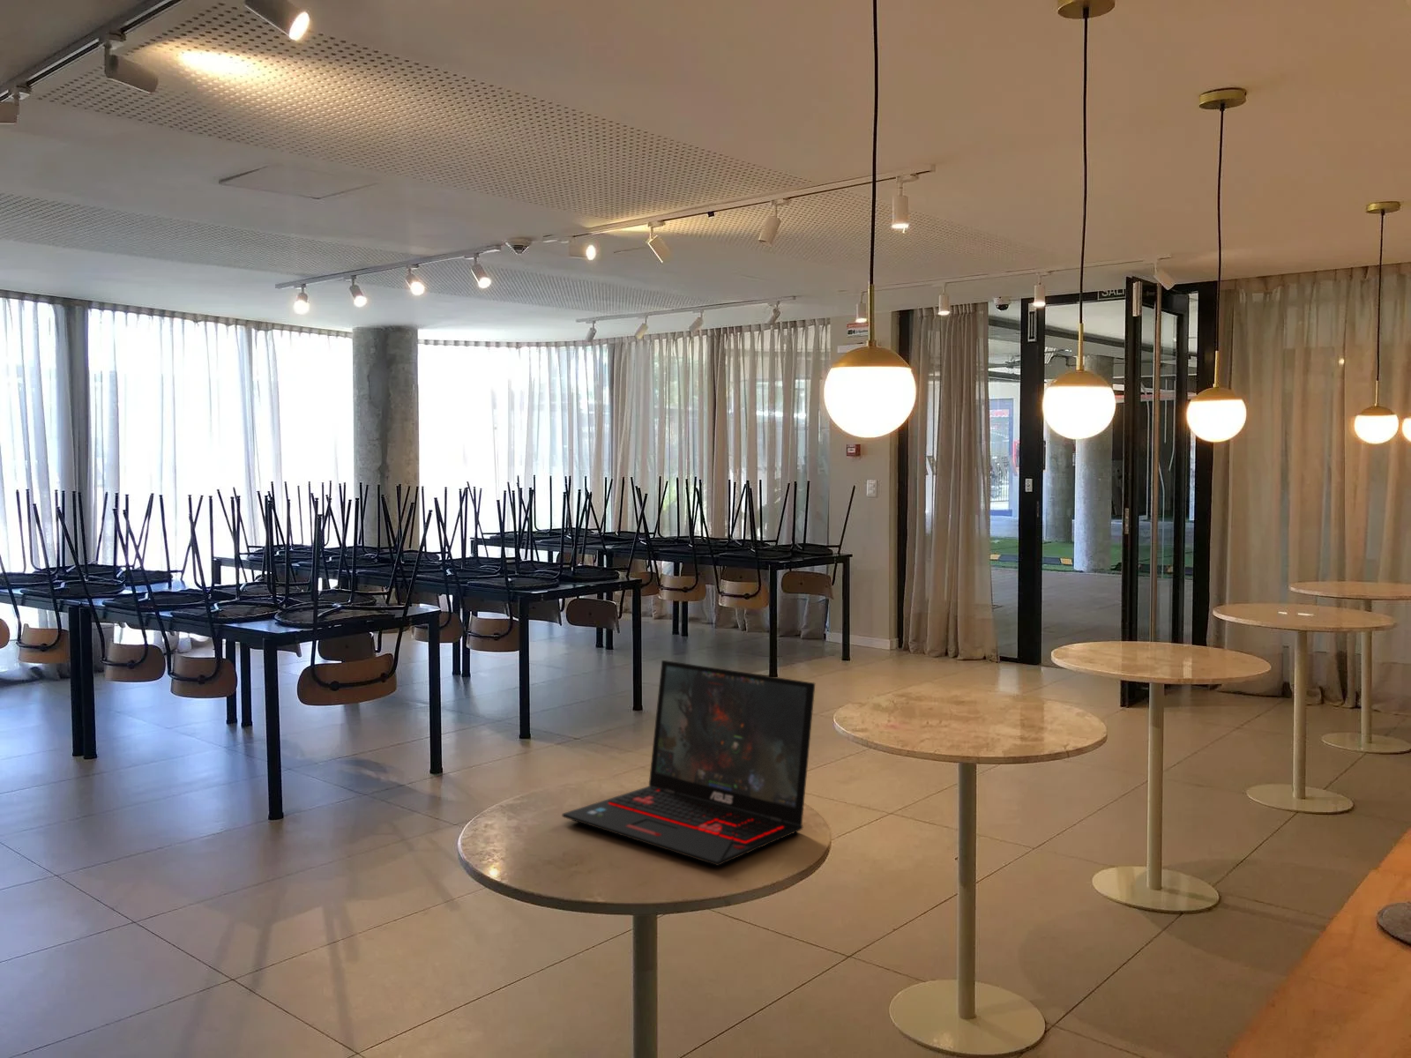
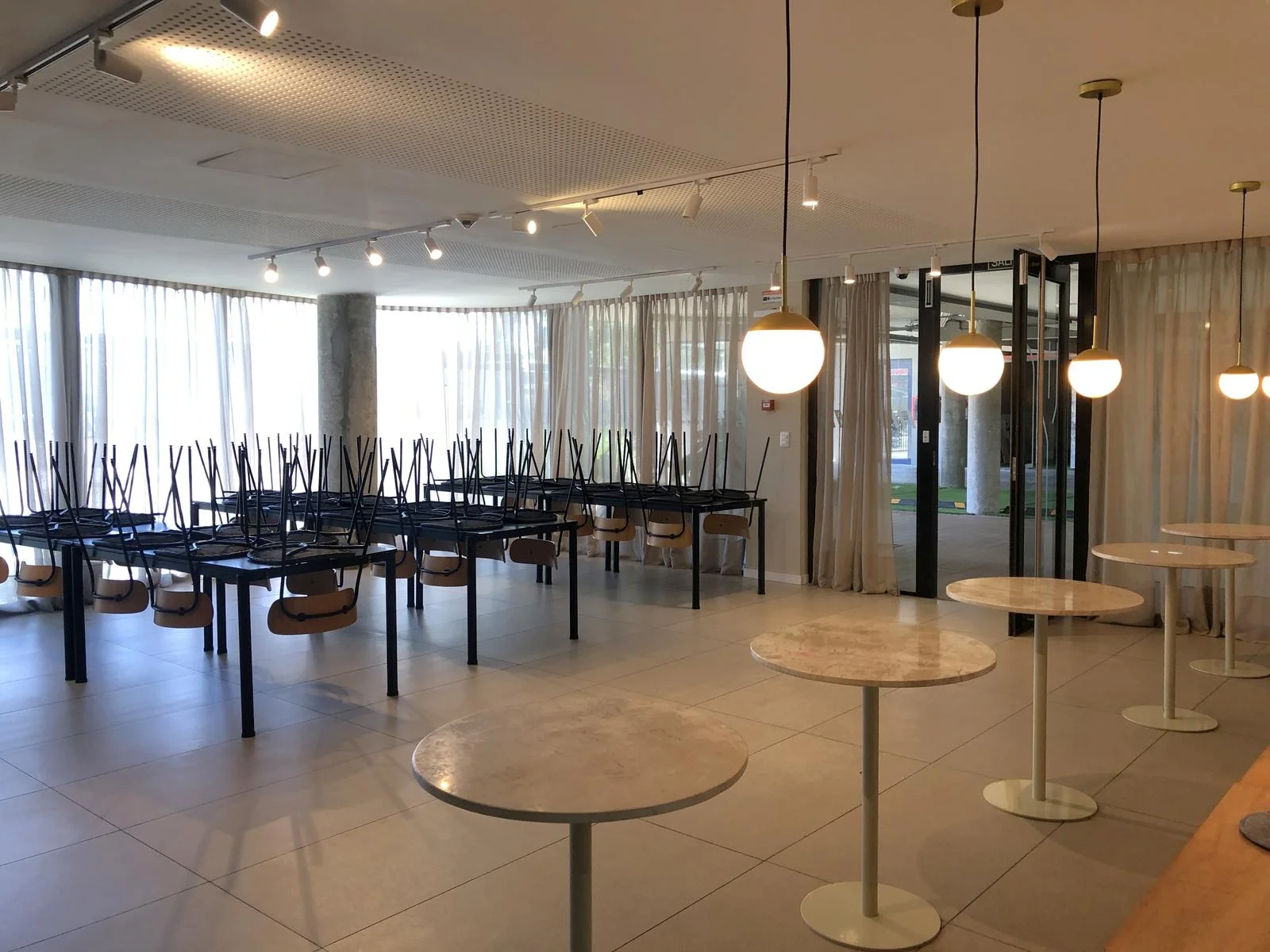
- laptop (687, 753)
